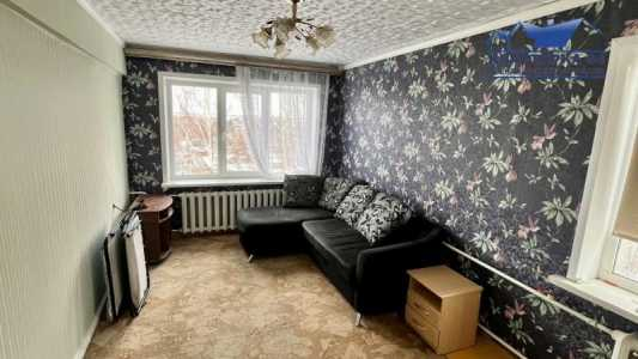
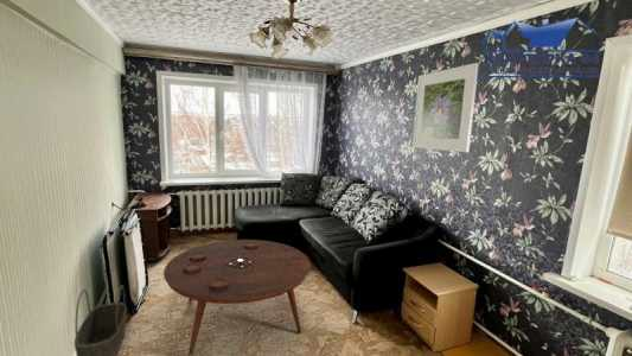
+ basket (102, 318)
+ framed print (441, 110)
+ coffee table (240, 287)
